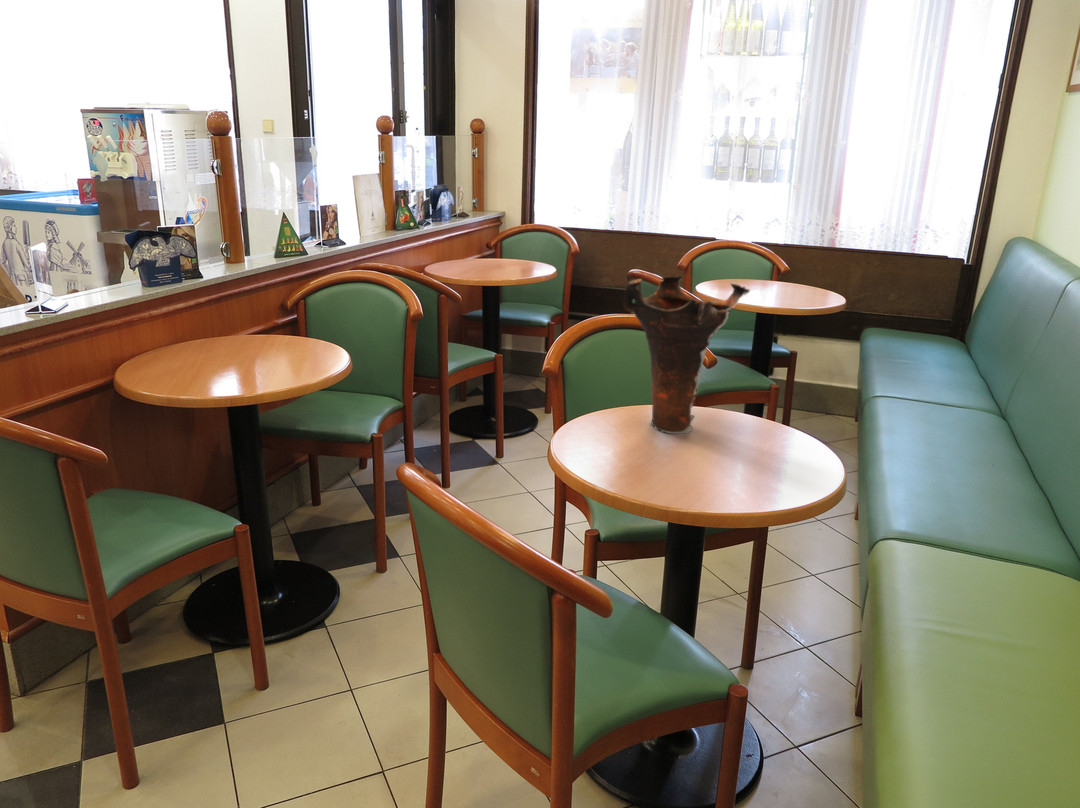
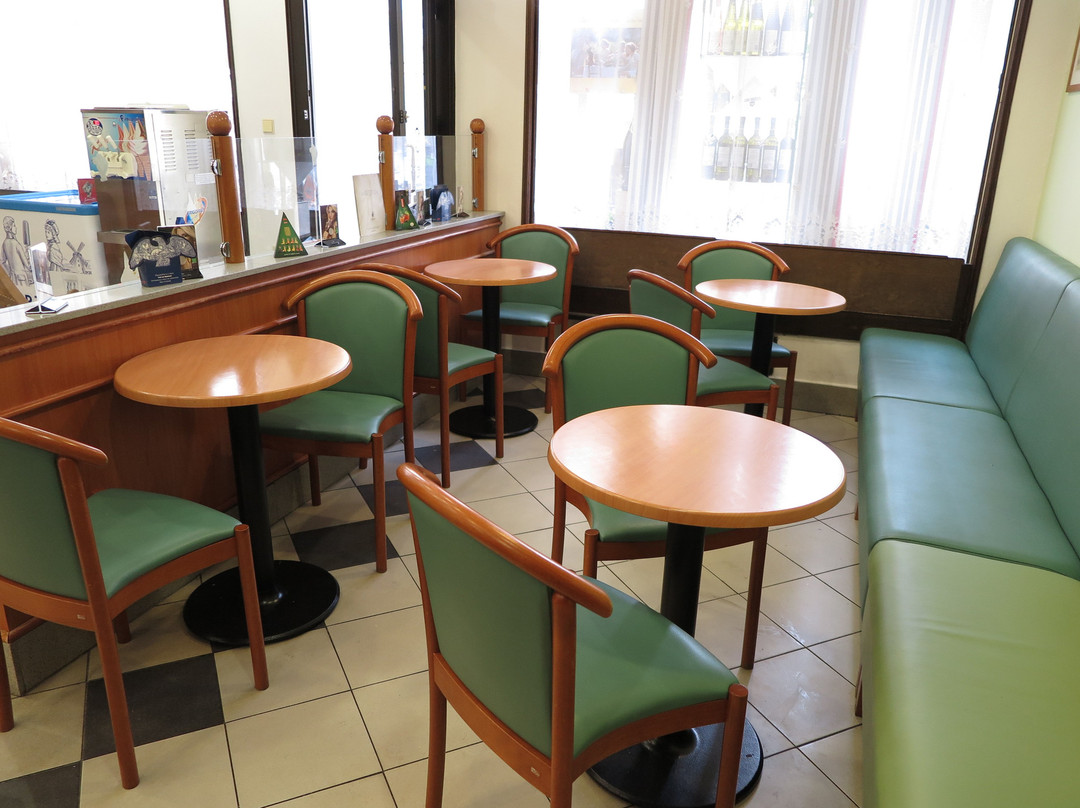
- vase (680, 353)
